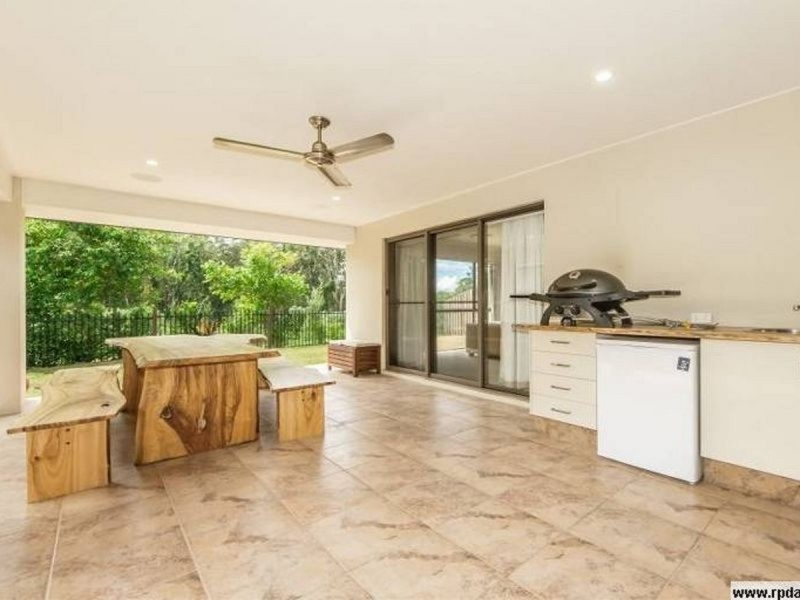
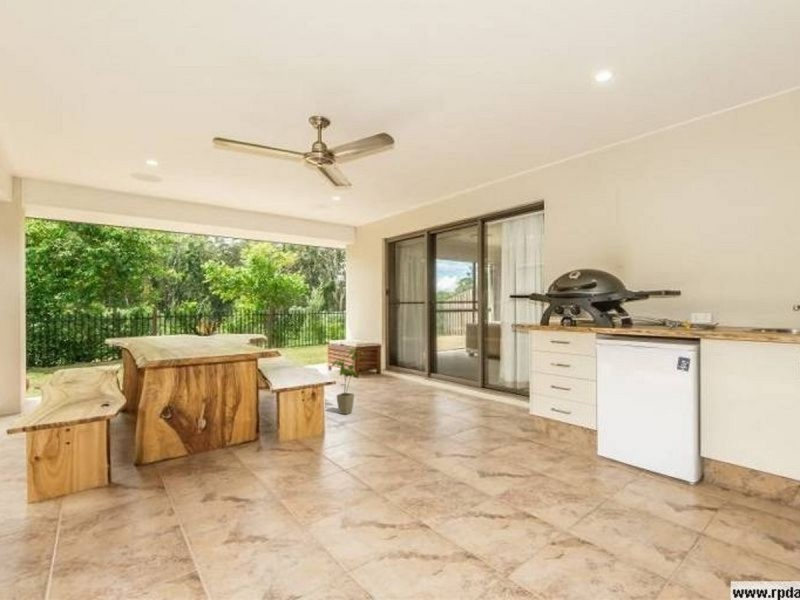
+ house plant (349, 380)
